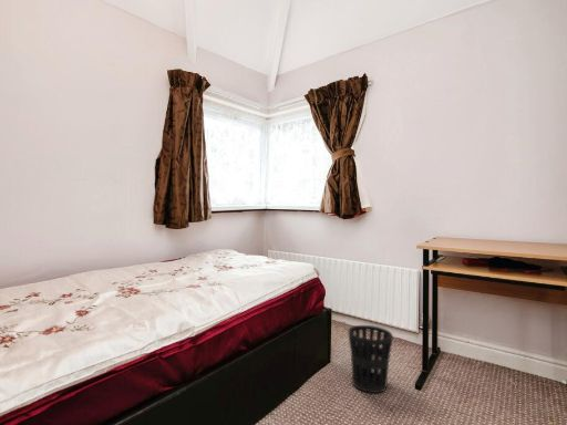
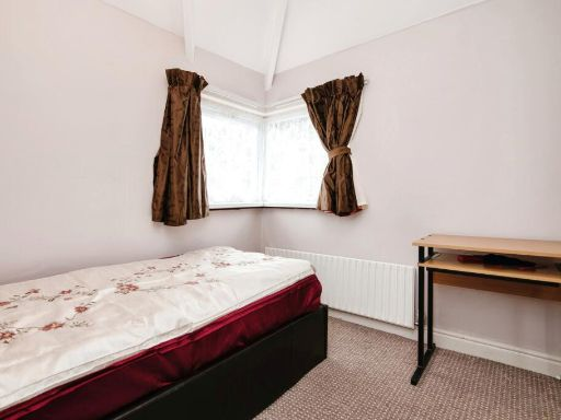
- wastebasket (369, 357)
